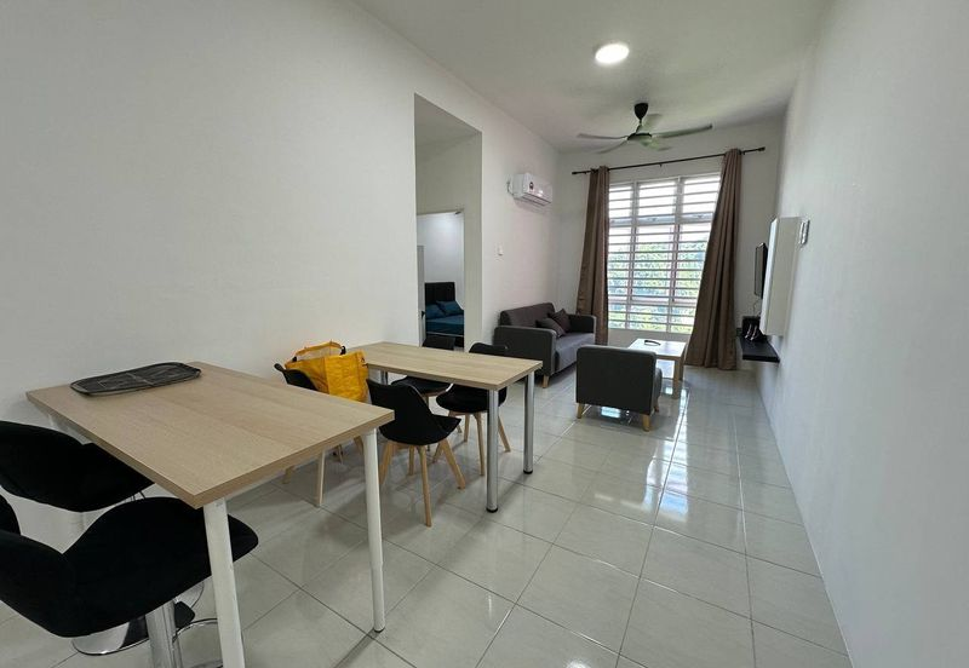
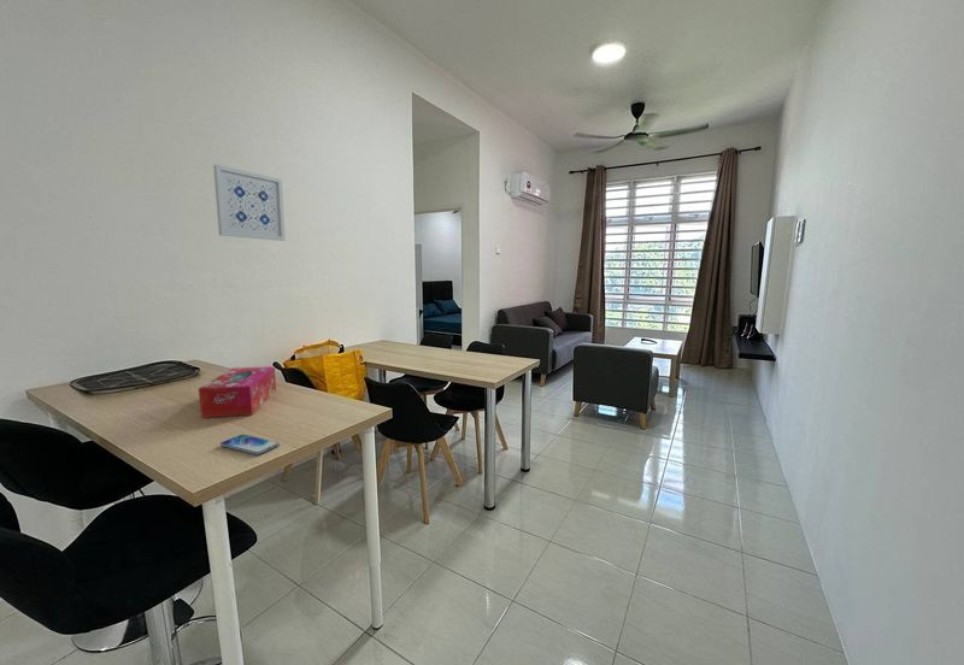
+ wall art (252, 205)
+ tissue box (241, 389)
+ smartphone (249, 443)
